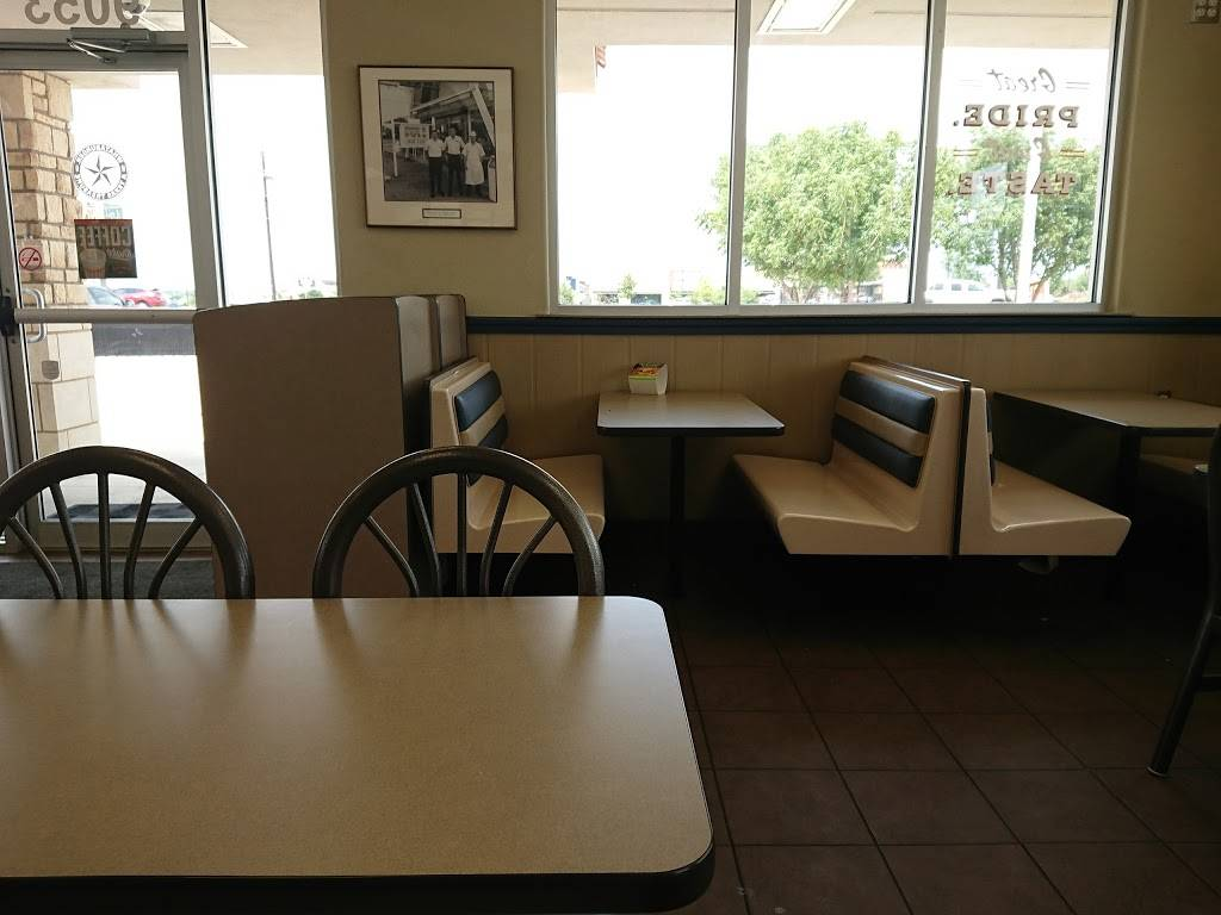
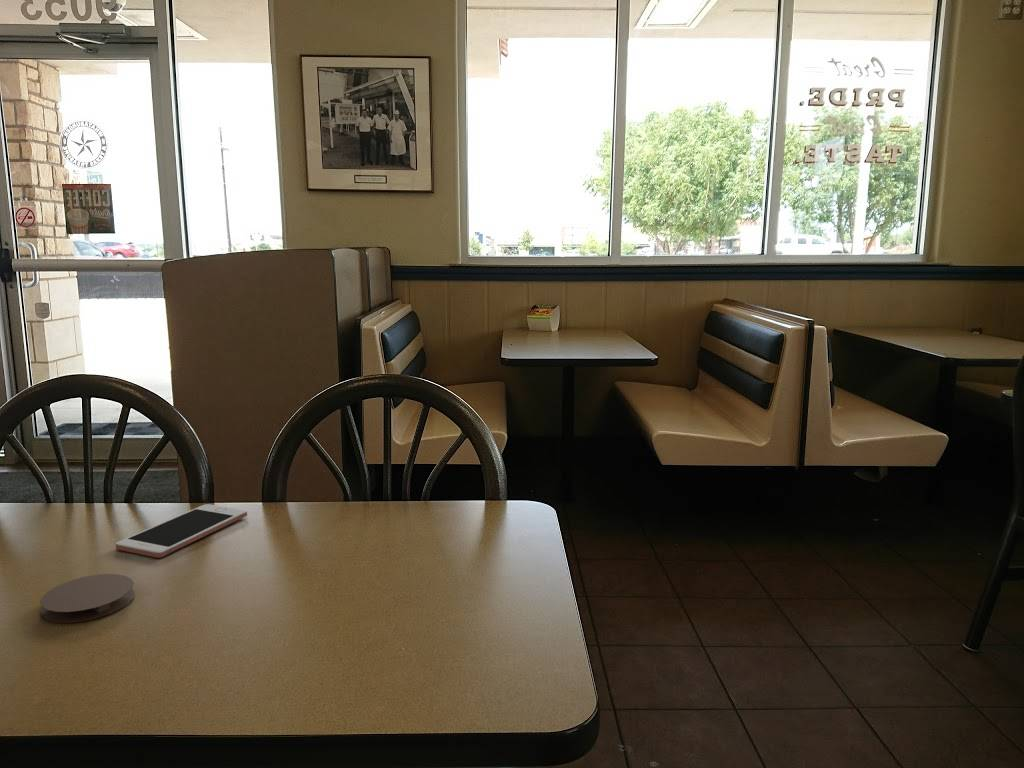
+ coaster (88, 596)
+ cell phone (185, 528)
